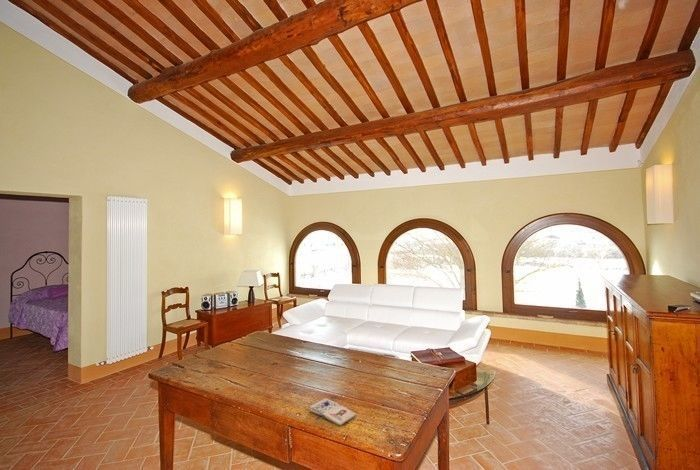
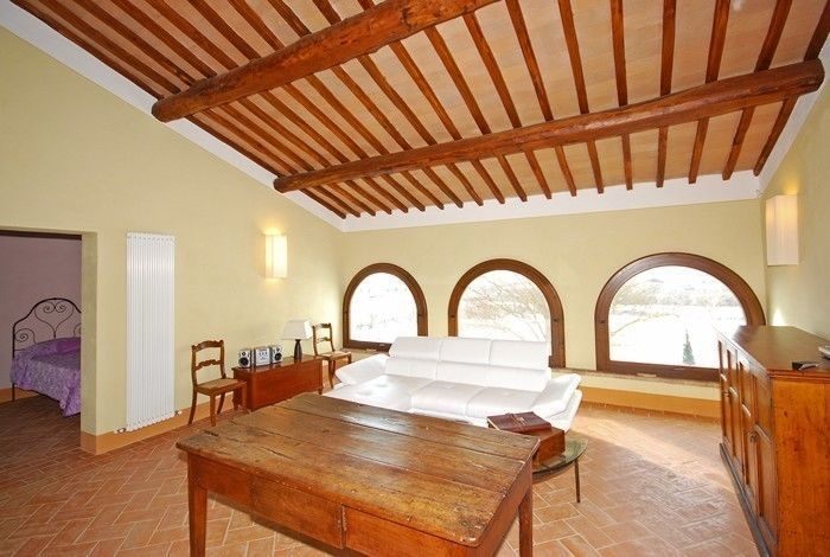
- paperback book (329, 410)
